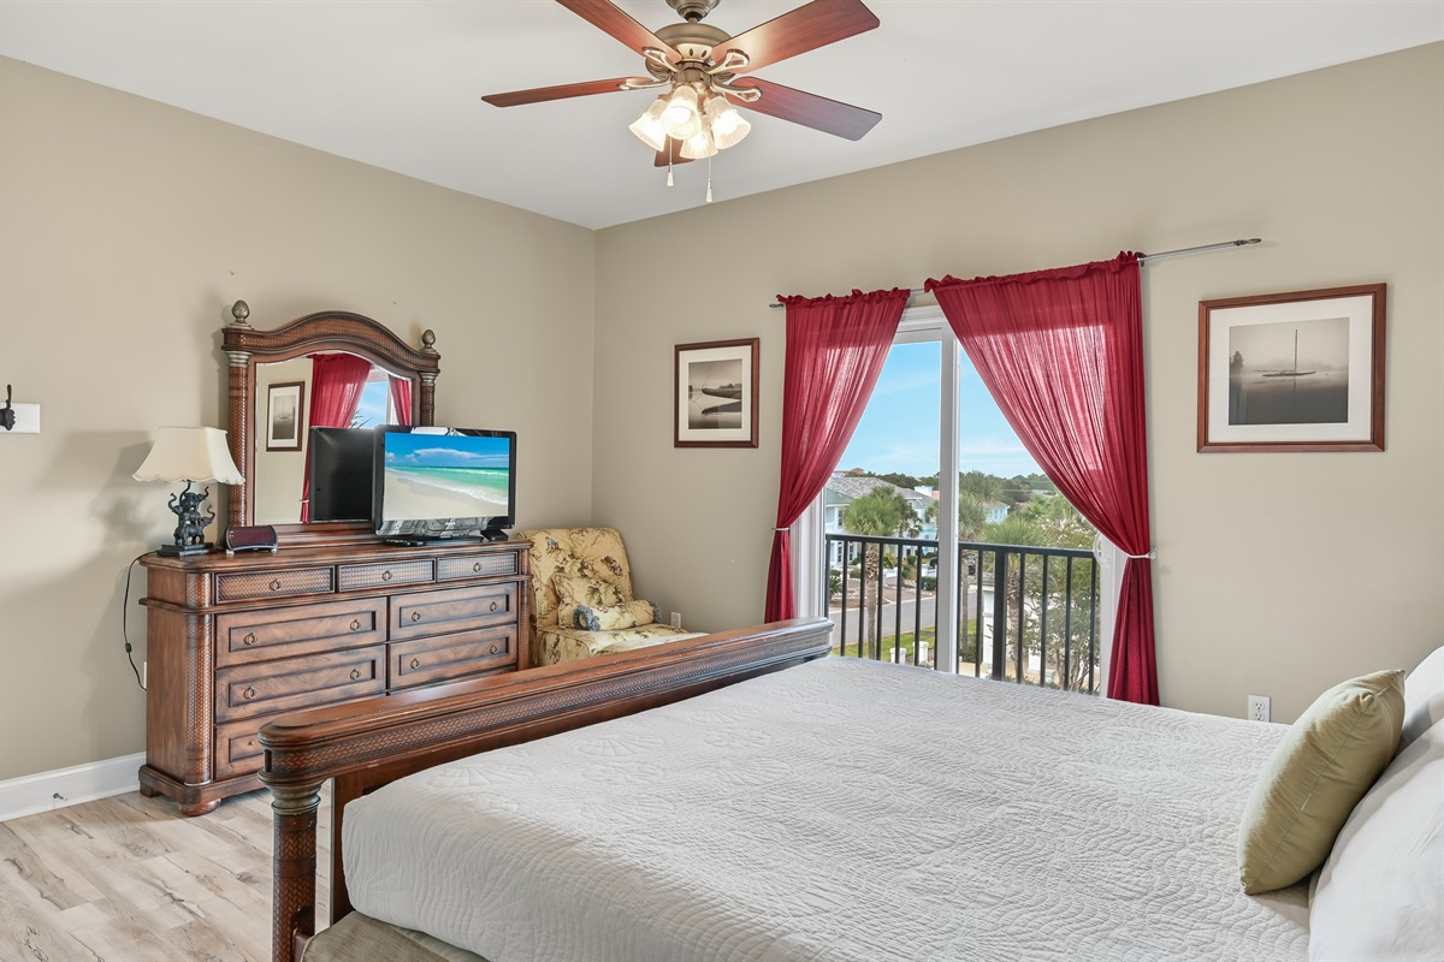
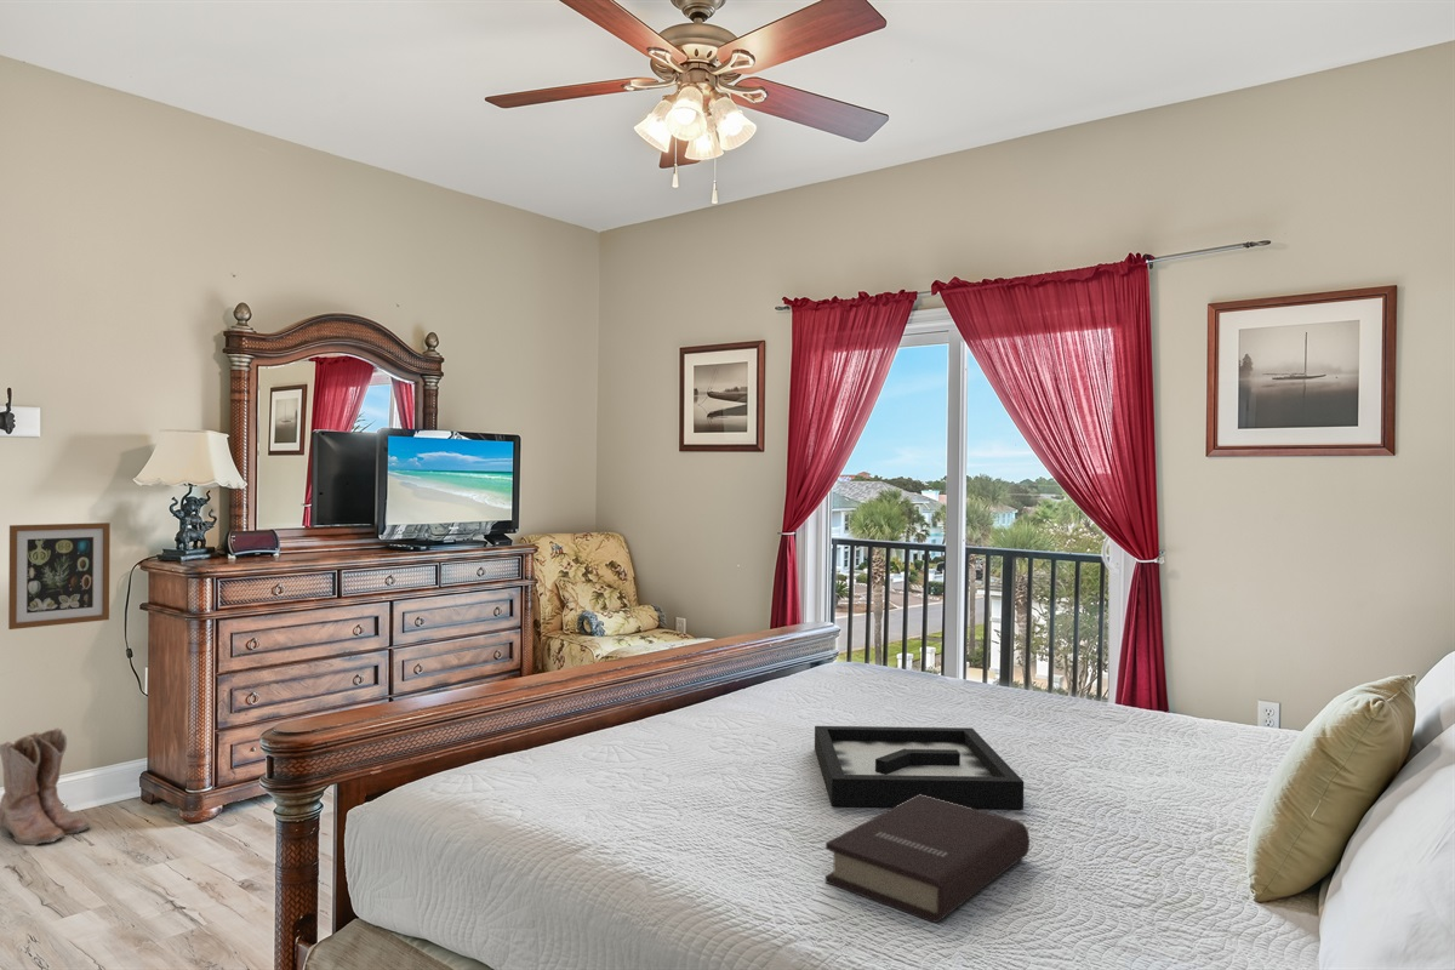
+ boots (45, 782)
+ wall art (61, 574)
+ book (930, 852)
+ decorative tray (908, 763)
